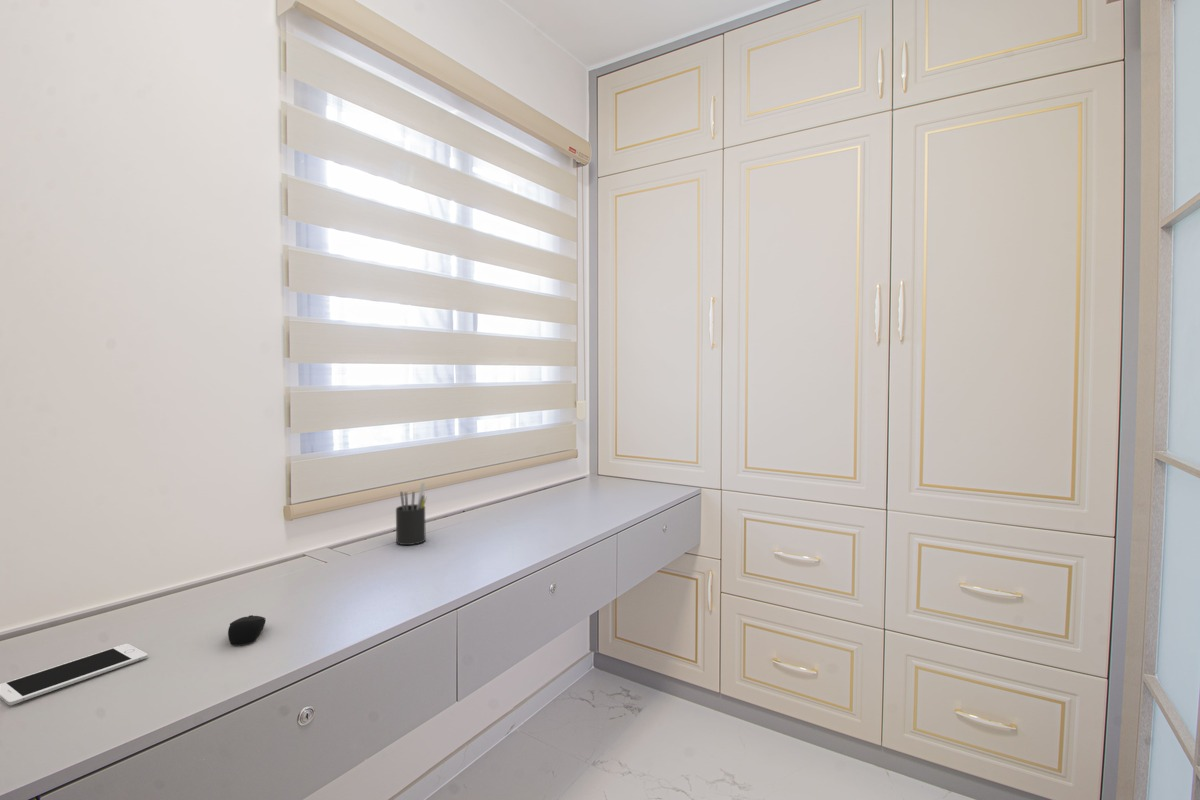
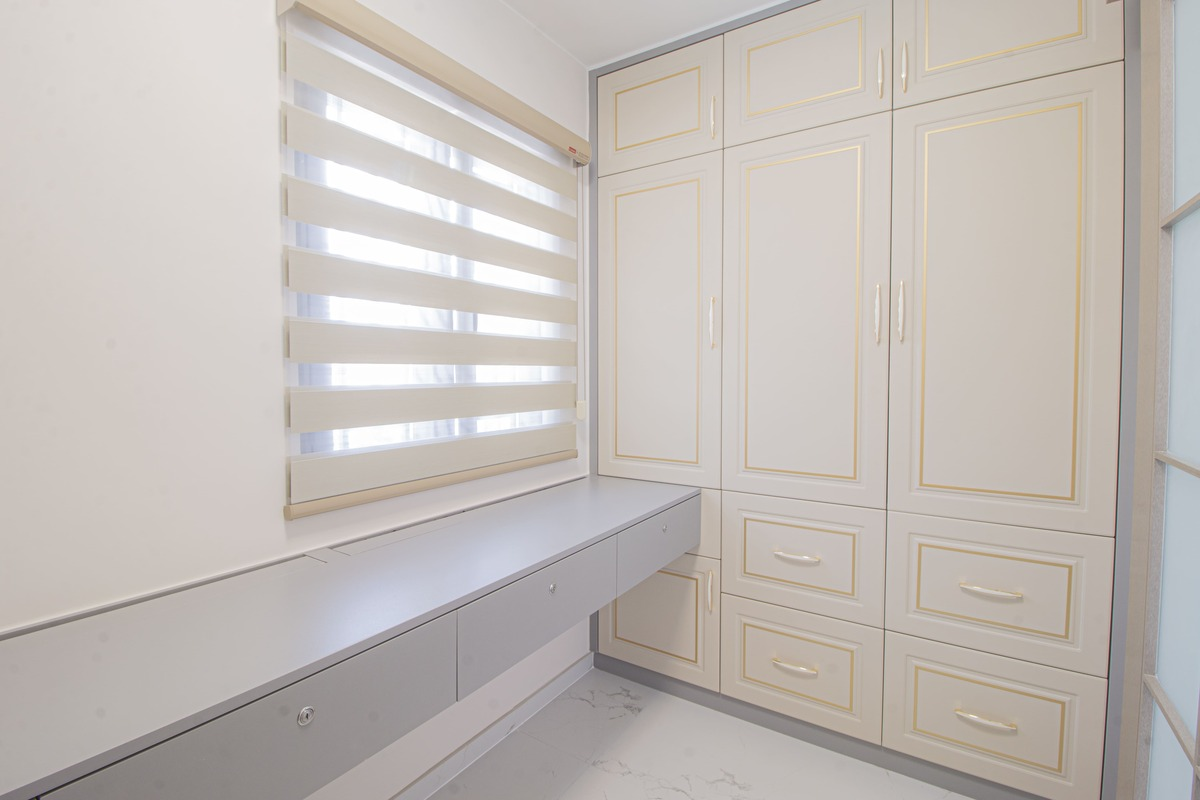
- pen holder (412, 513)
- computer mouse (247, 625)
- cell phone (74, 671)
